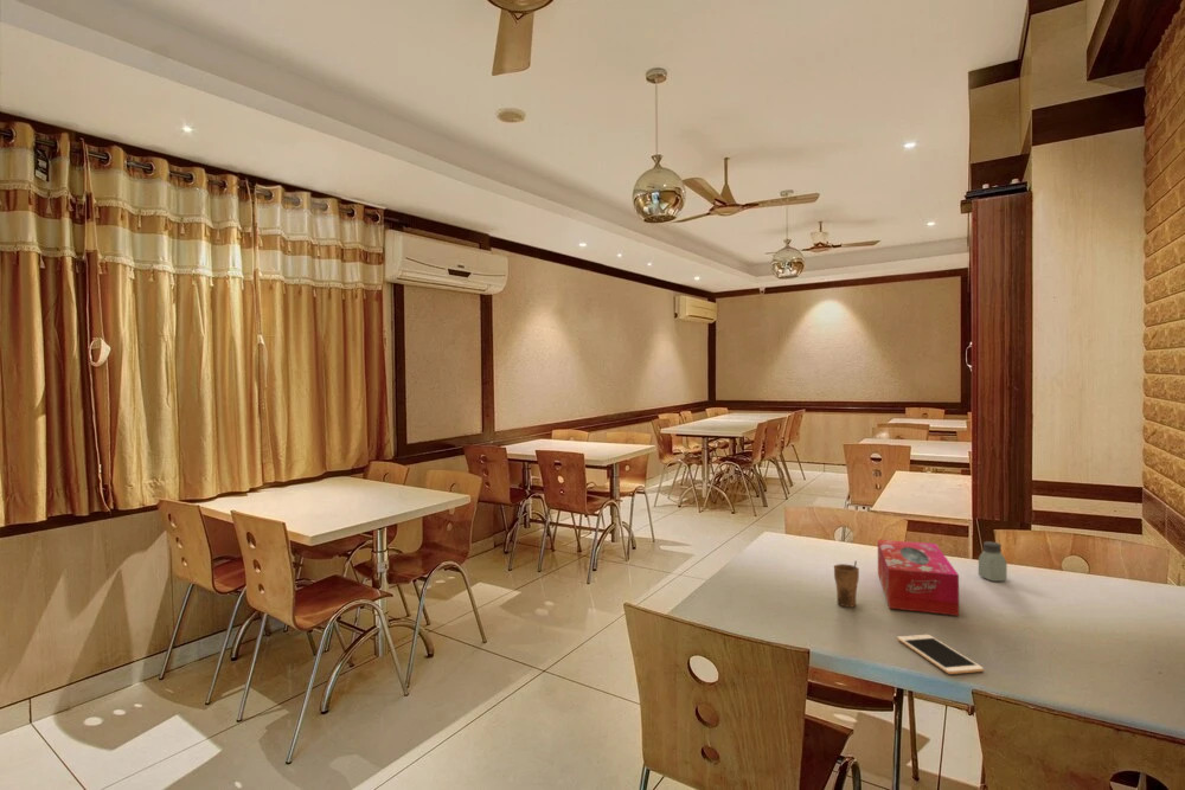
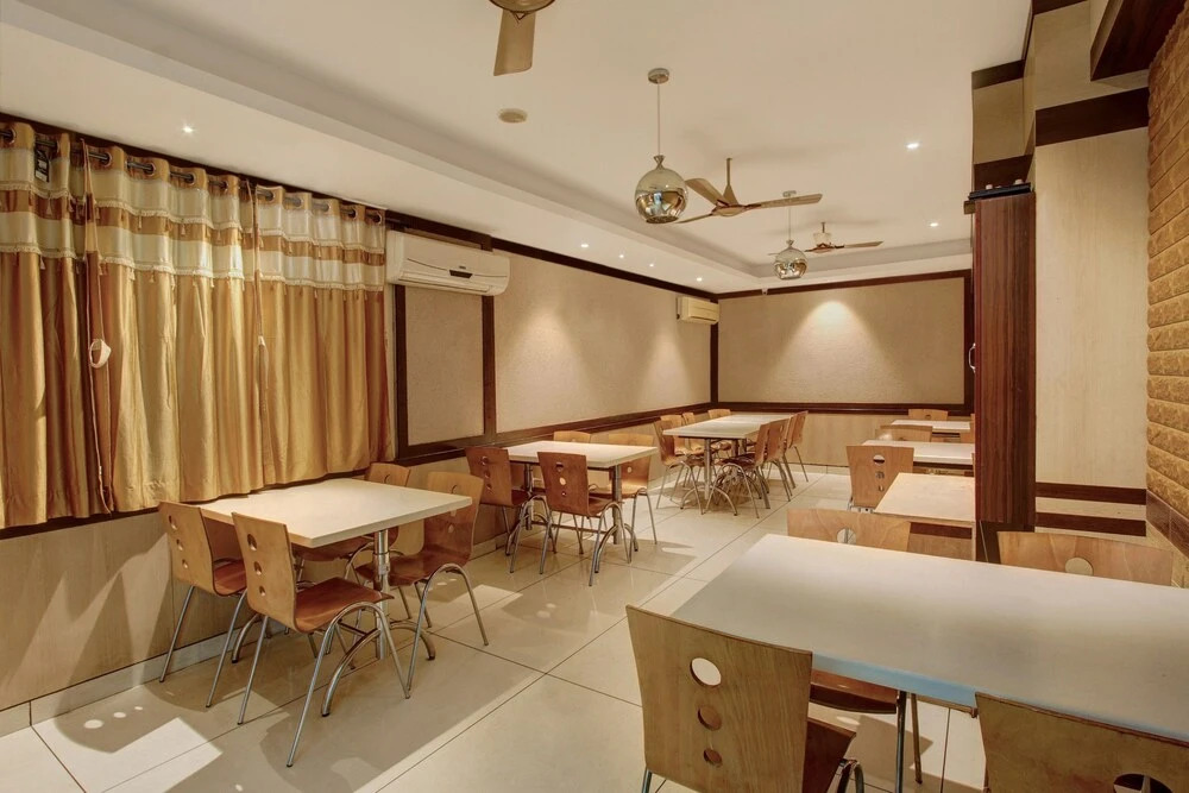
- cell phone (937, 653)
- tissue box (914, 573)
- saltshaker (992, 560)
- cup (846, 580)
